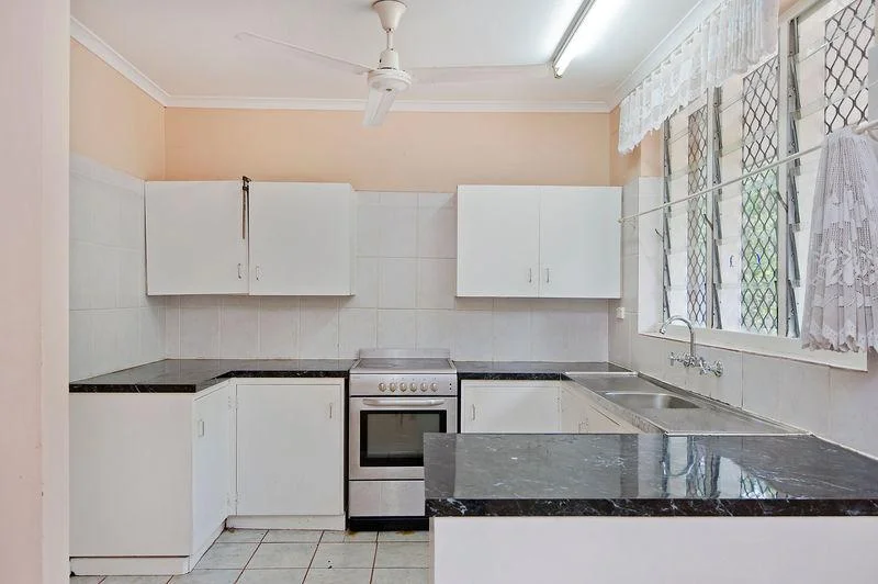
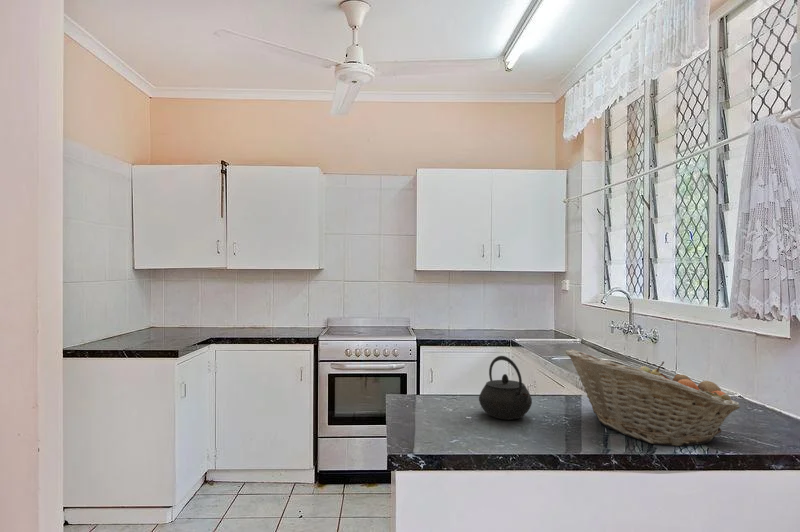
+ kettle (507, 386)
+ fruit basket (644, 389)
